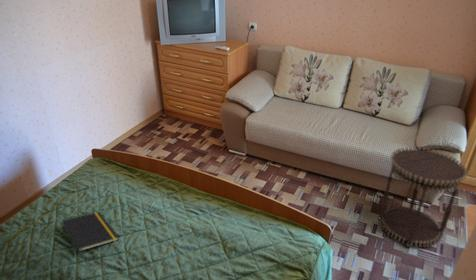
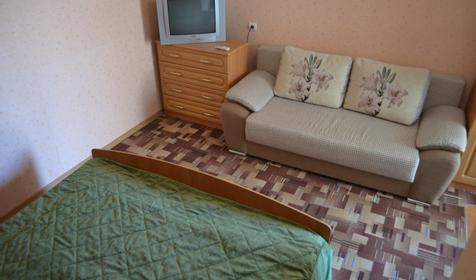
- notepad (89, 230)
- side table (416, 196)
